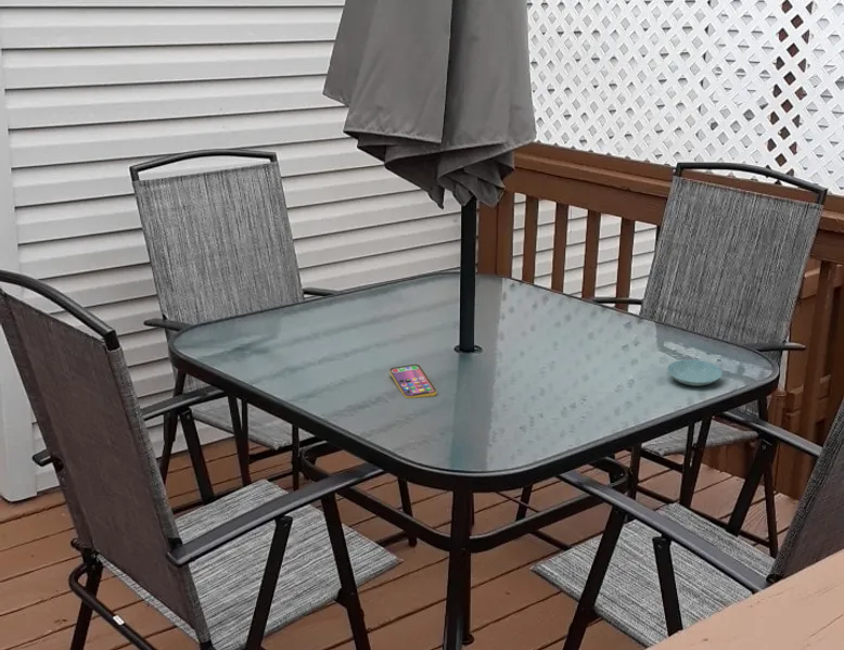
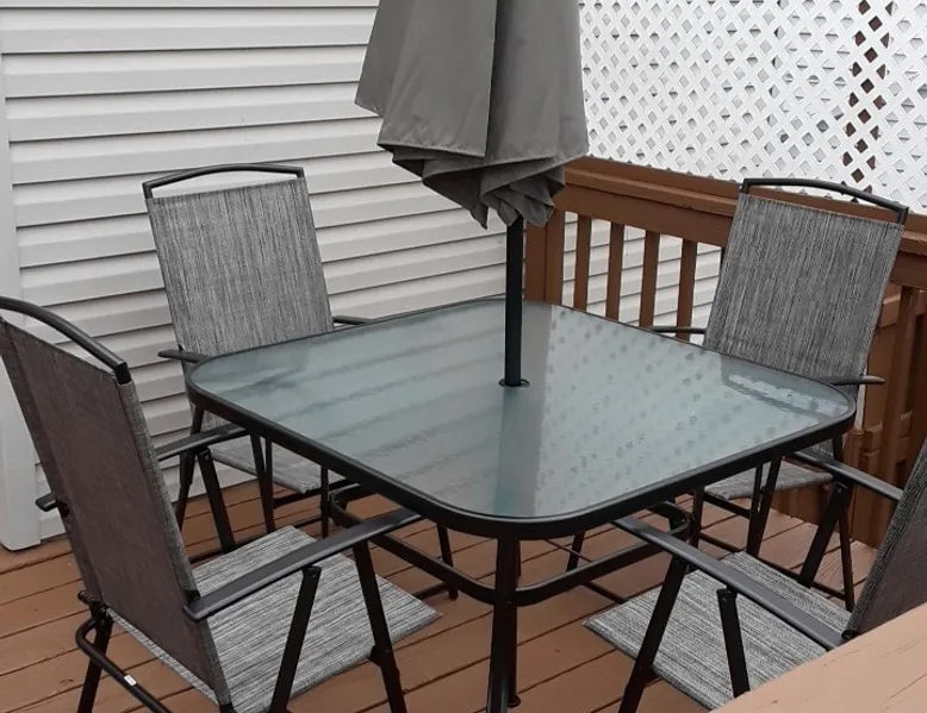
- smartphone (412, 381)
- saucer (694, 374)
